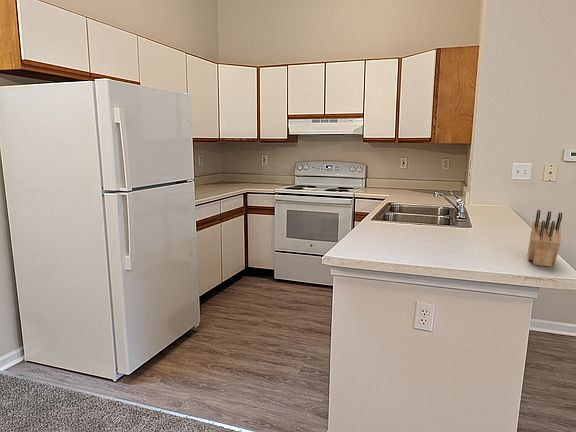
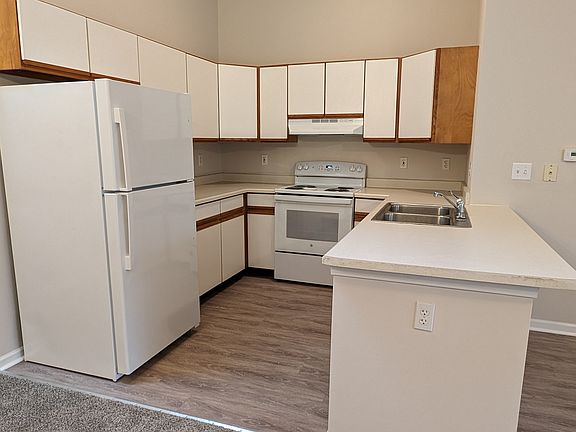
- knife block (544, 234)
